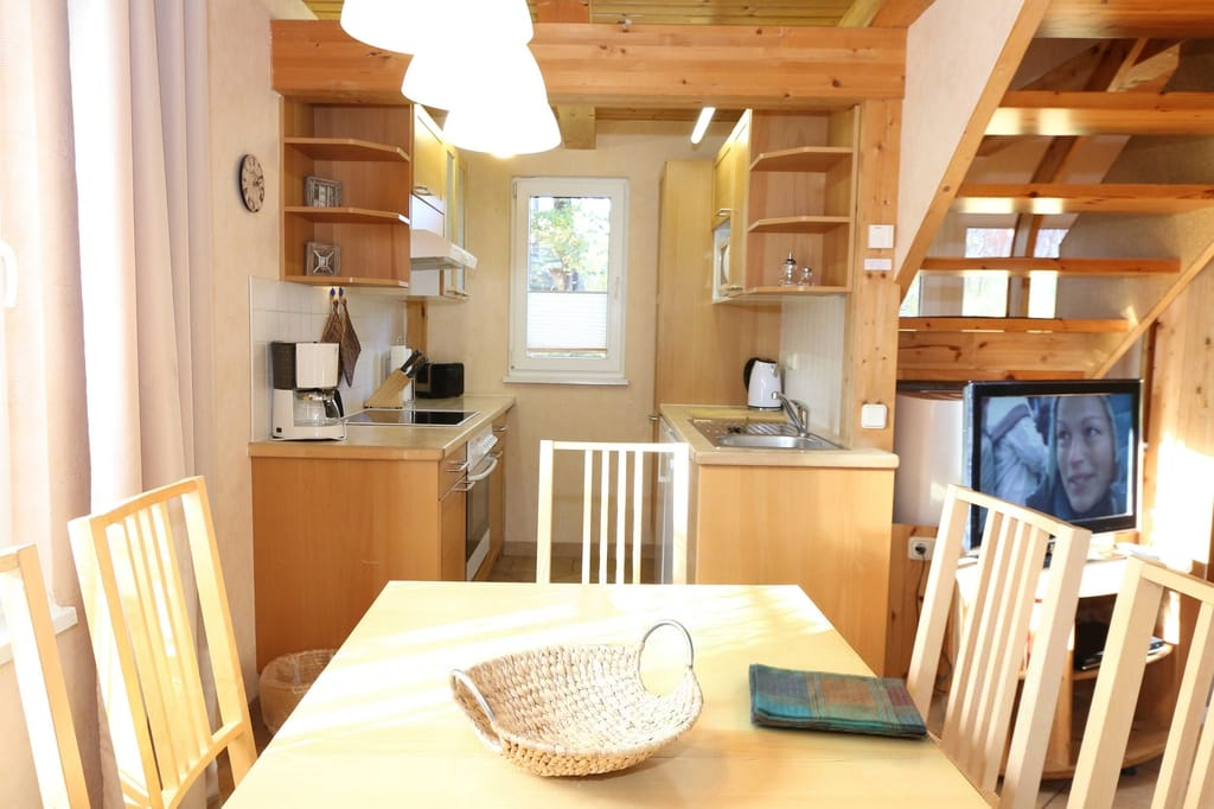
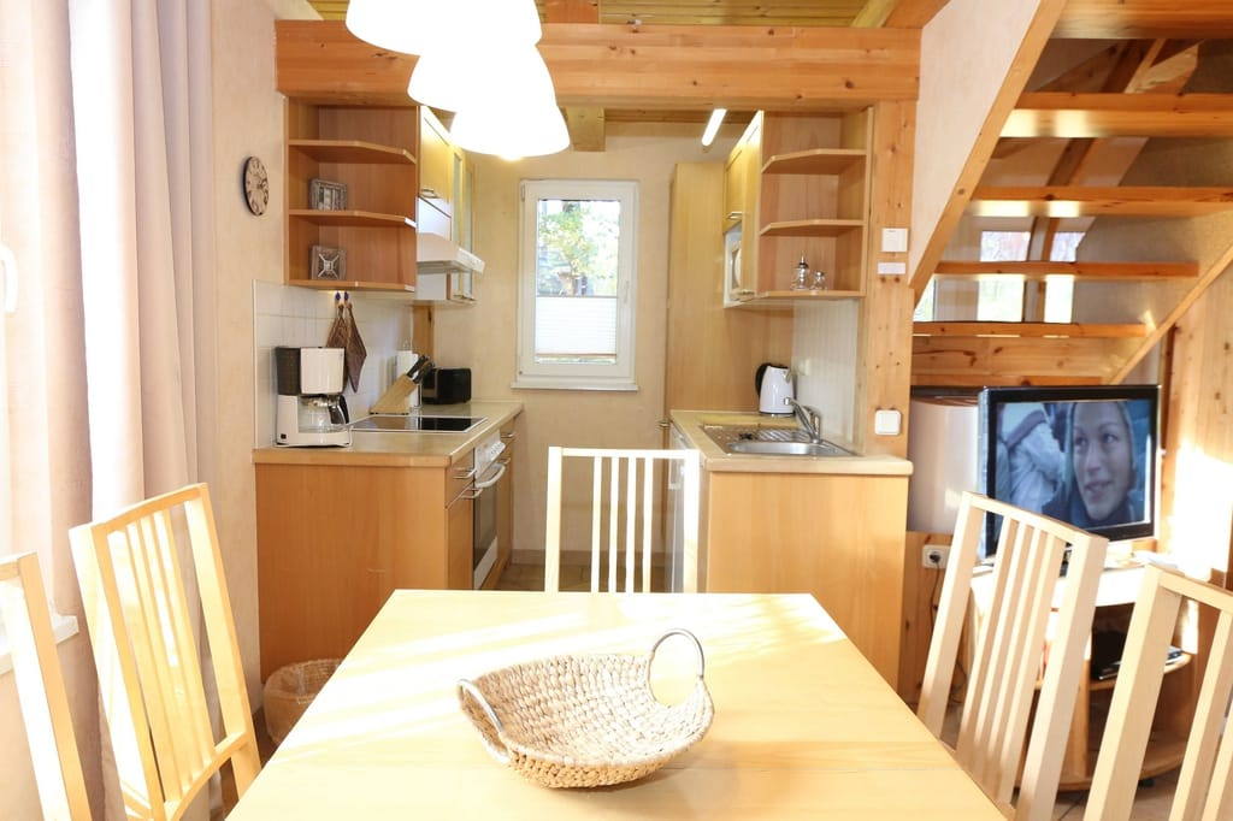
- dish towel (830, 697)
